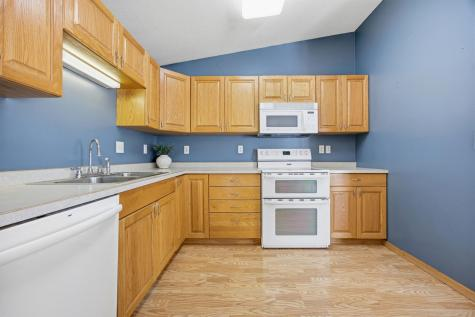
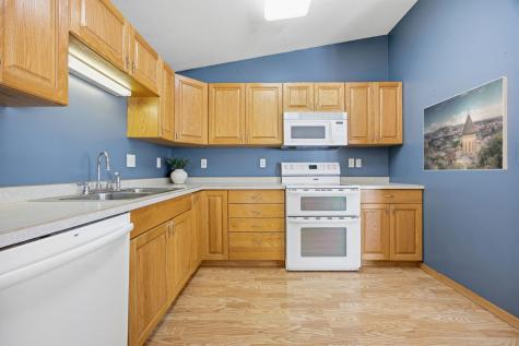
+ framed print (457, 132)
